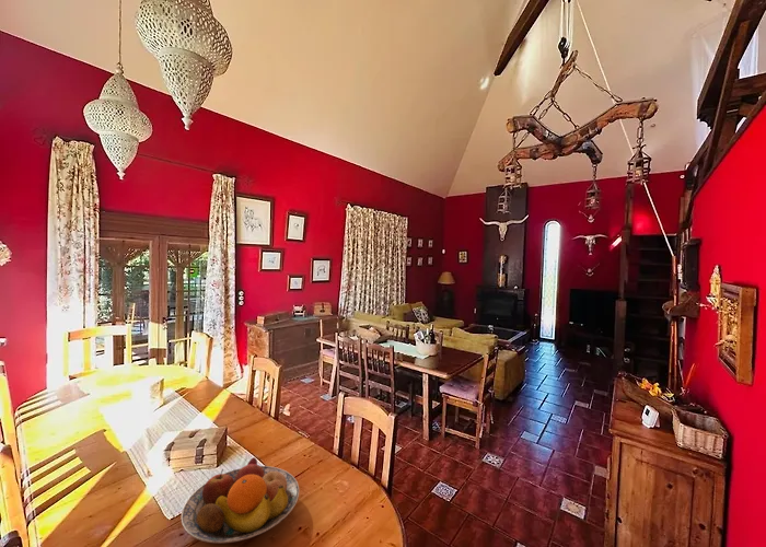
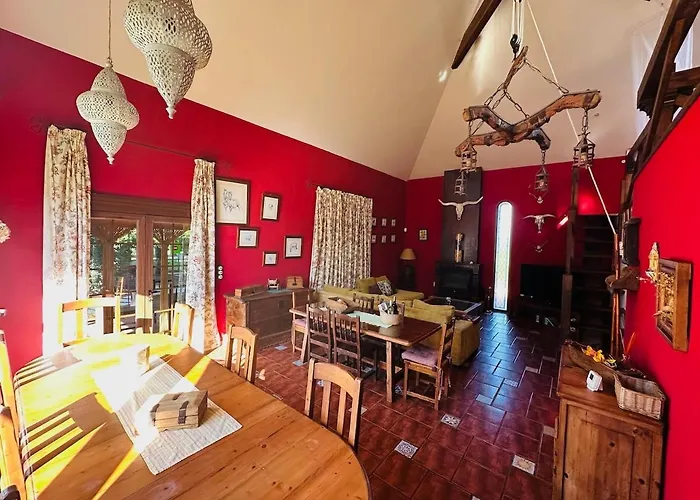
- fruit bowl (243, 493)
